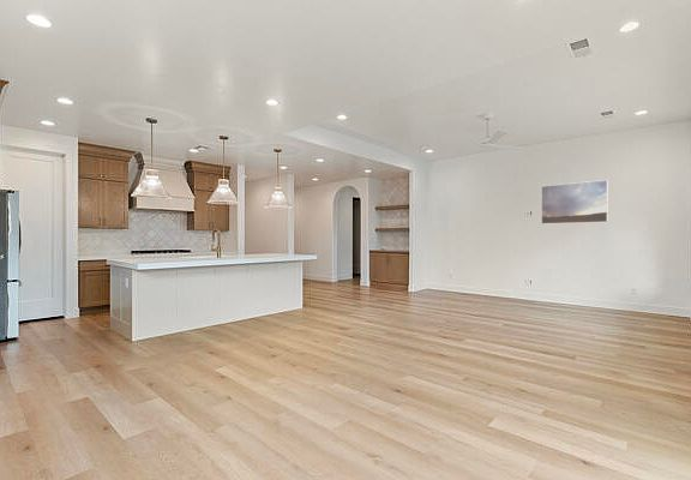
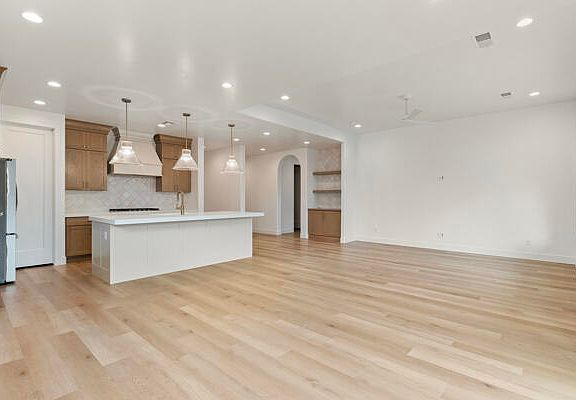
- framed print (572, 203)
